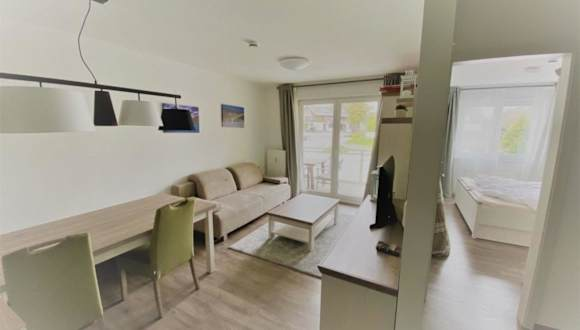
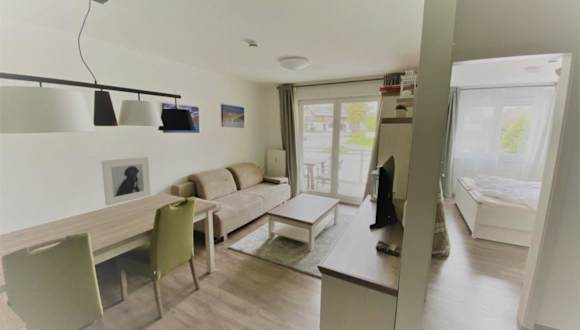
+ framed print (128, 179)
